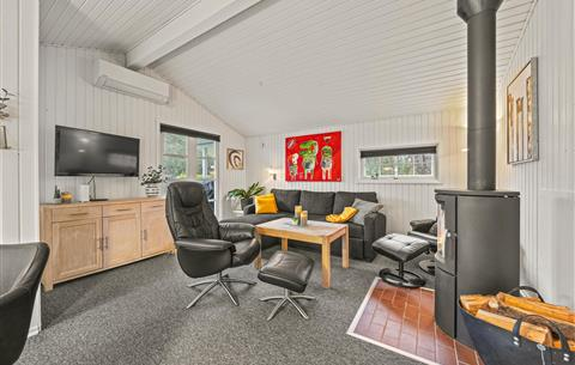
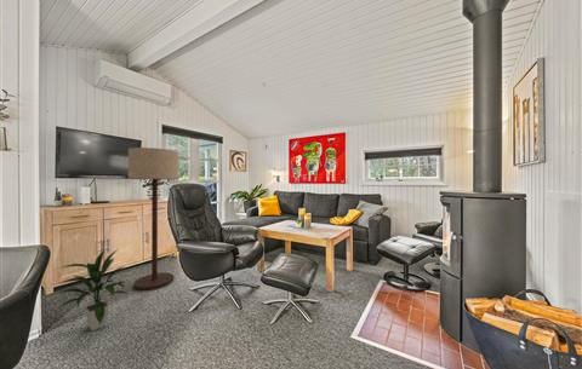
+ floor lamp (154, 217)
+ indoor plant (96, 289)
